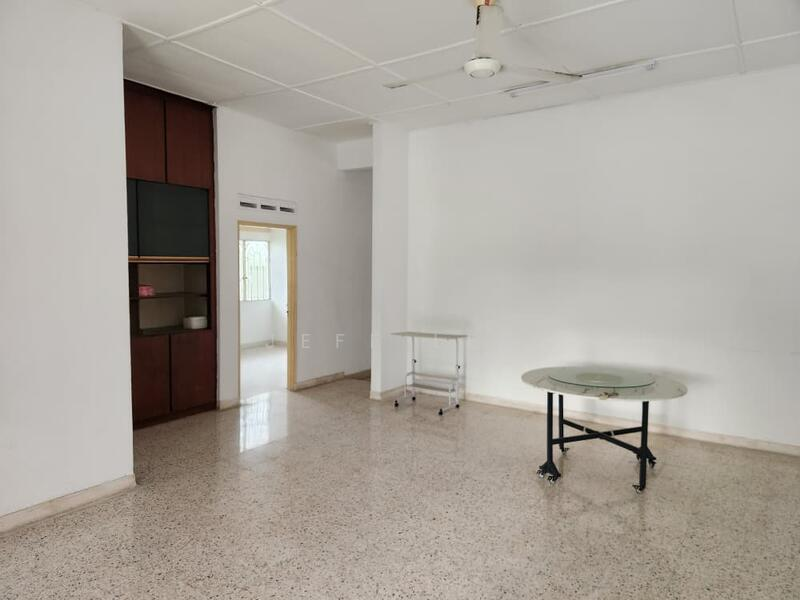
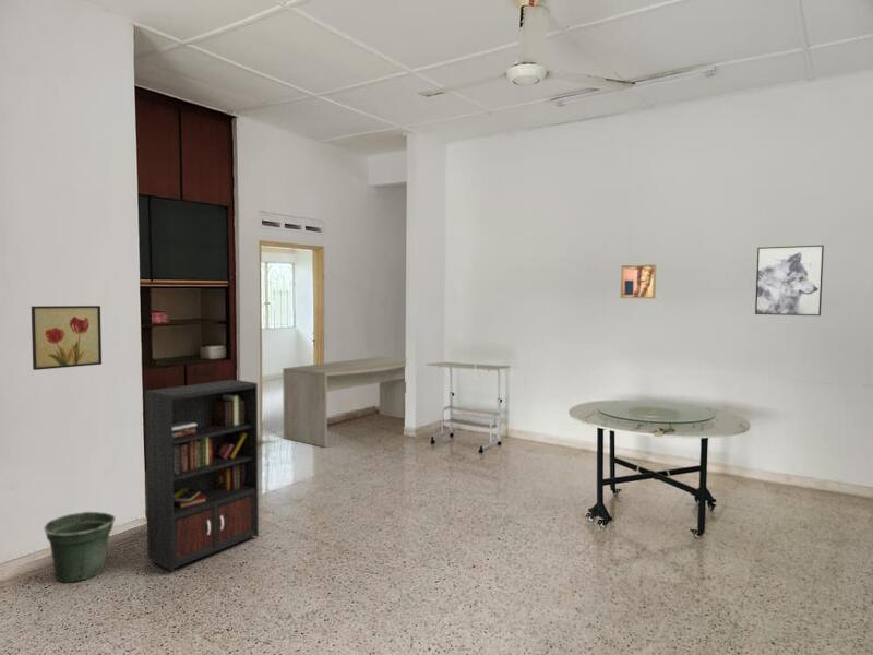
+ wall art (788, 281)
+ bookcase (207, 462)
+ flower pot (81, 546)
+ wall art (67, 336)
+ desk (360, 385)
+ wall art (637, 282)
